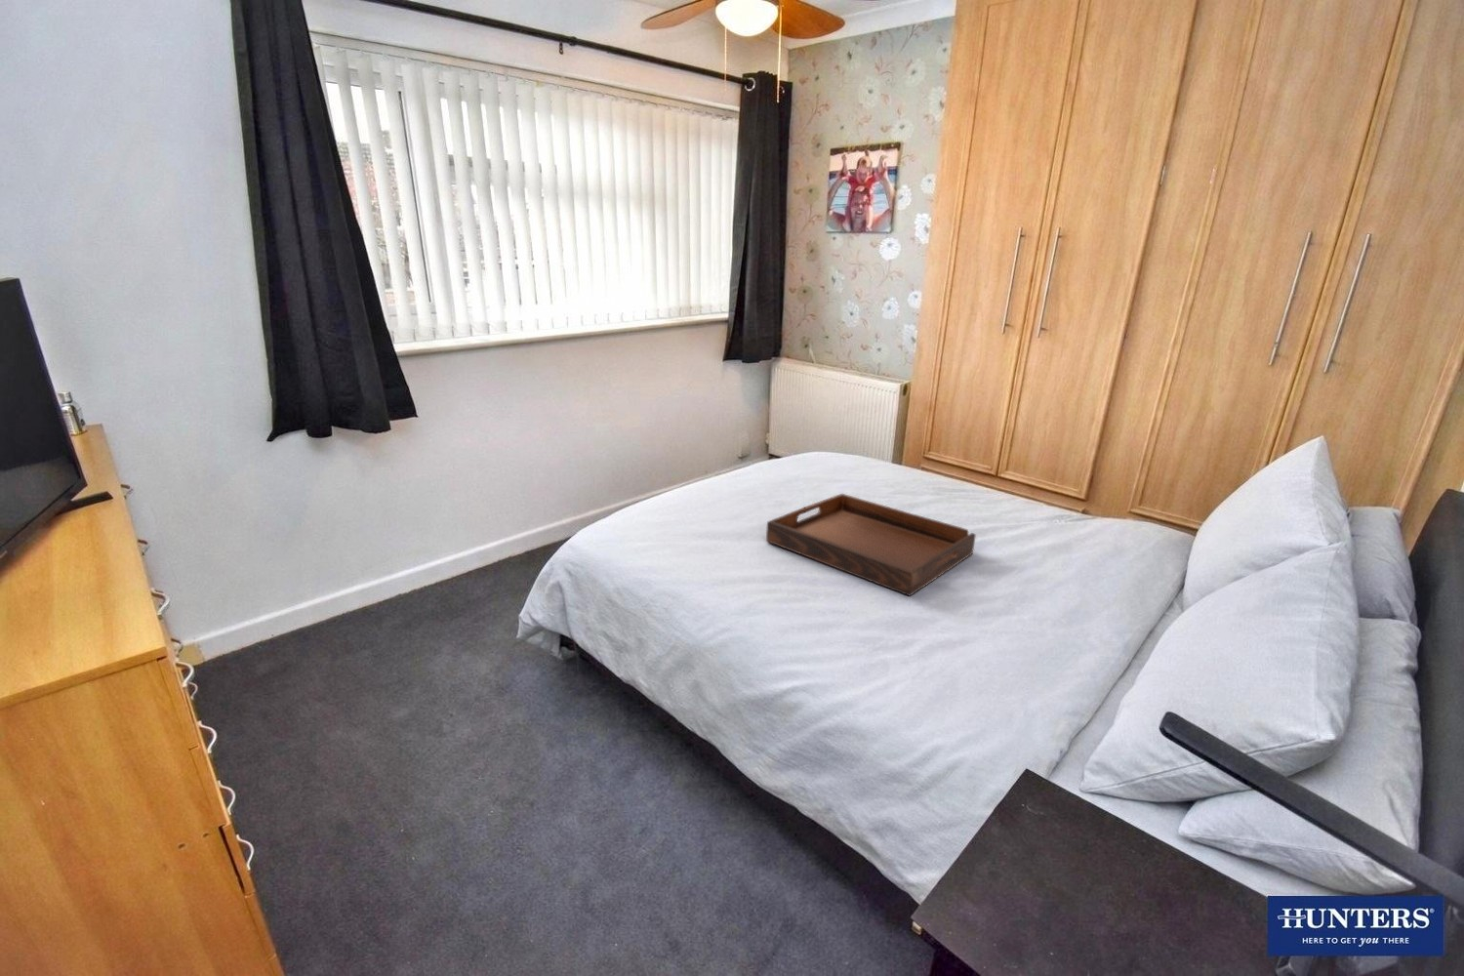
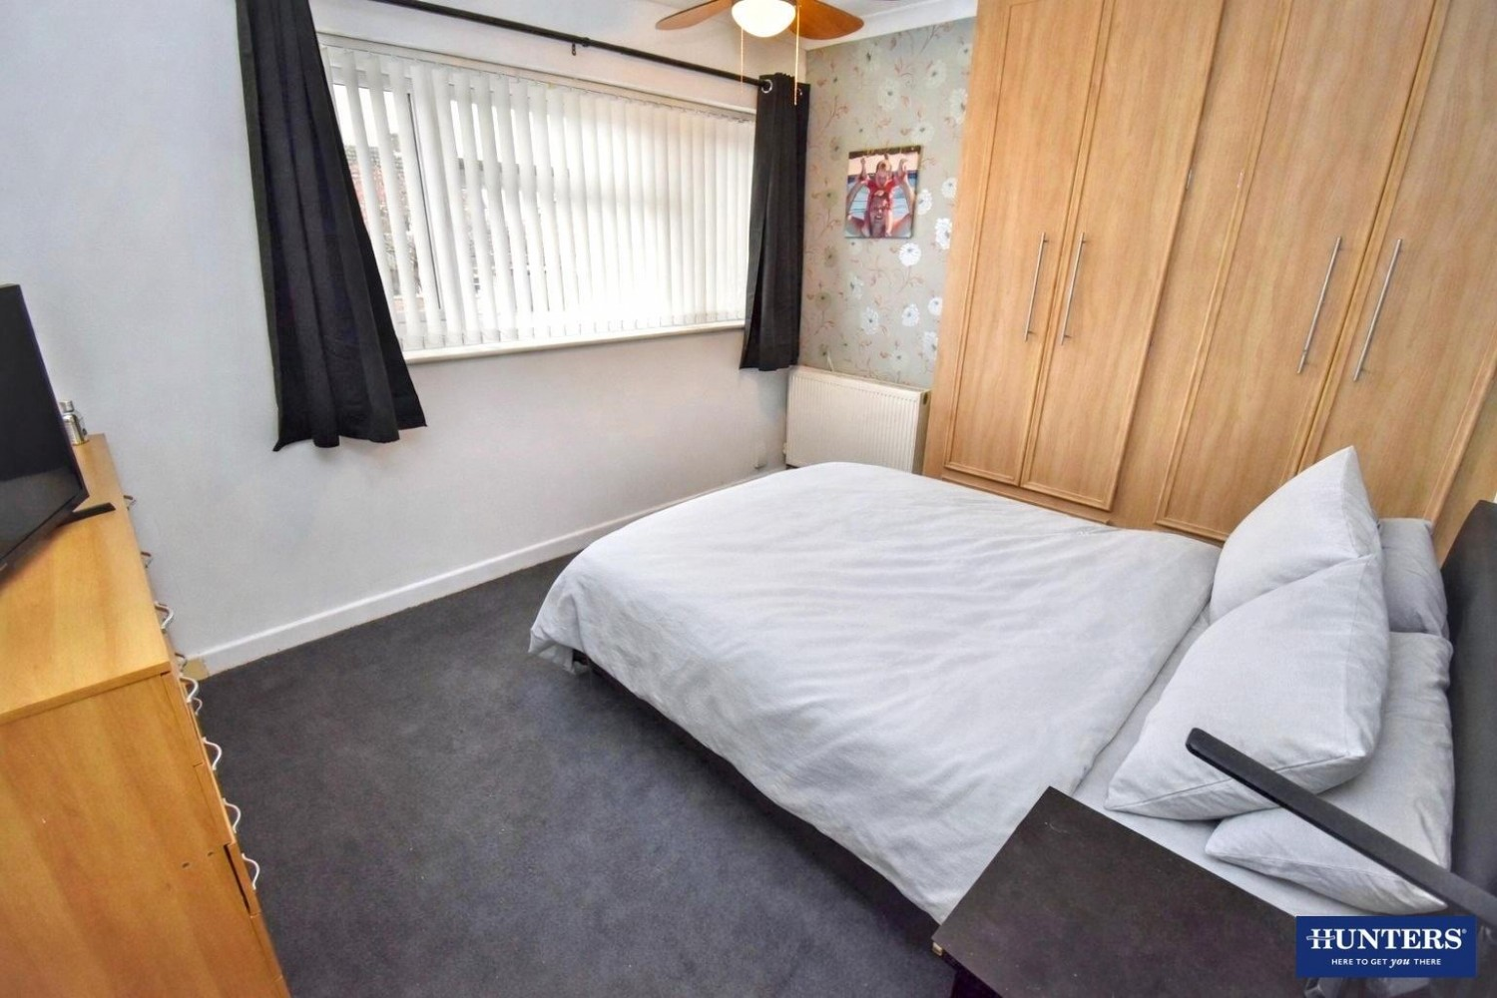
- serving tray (870, 537)
